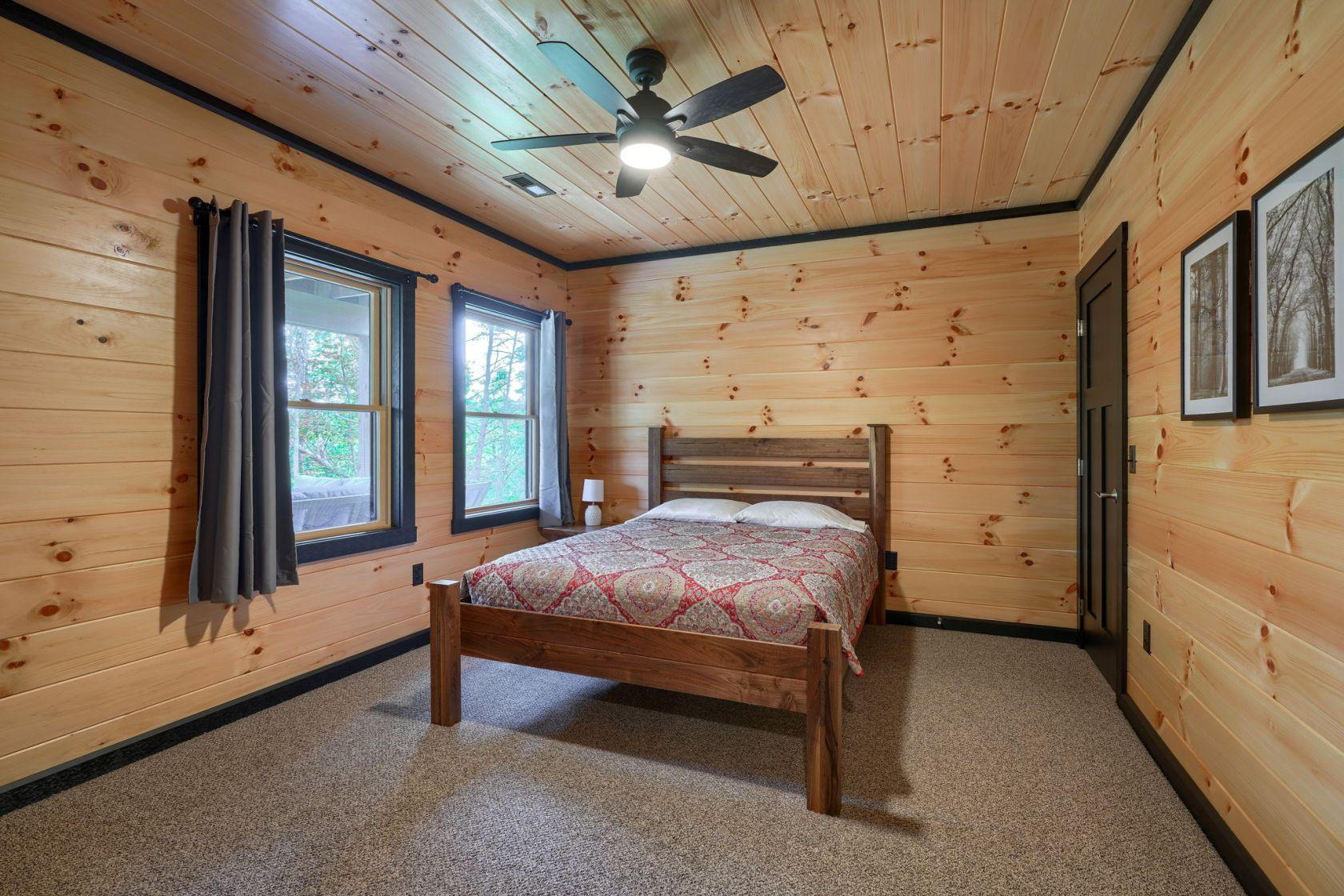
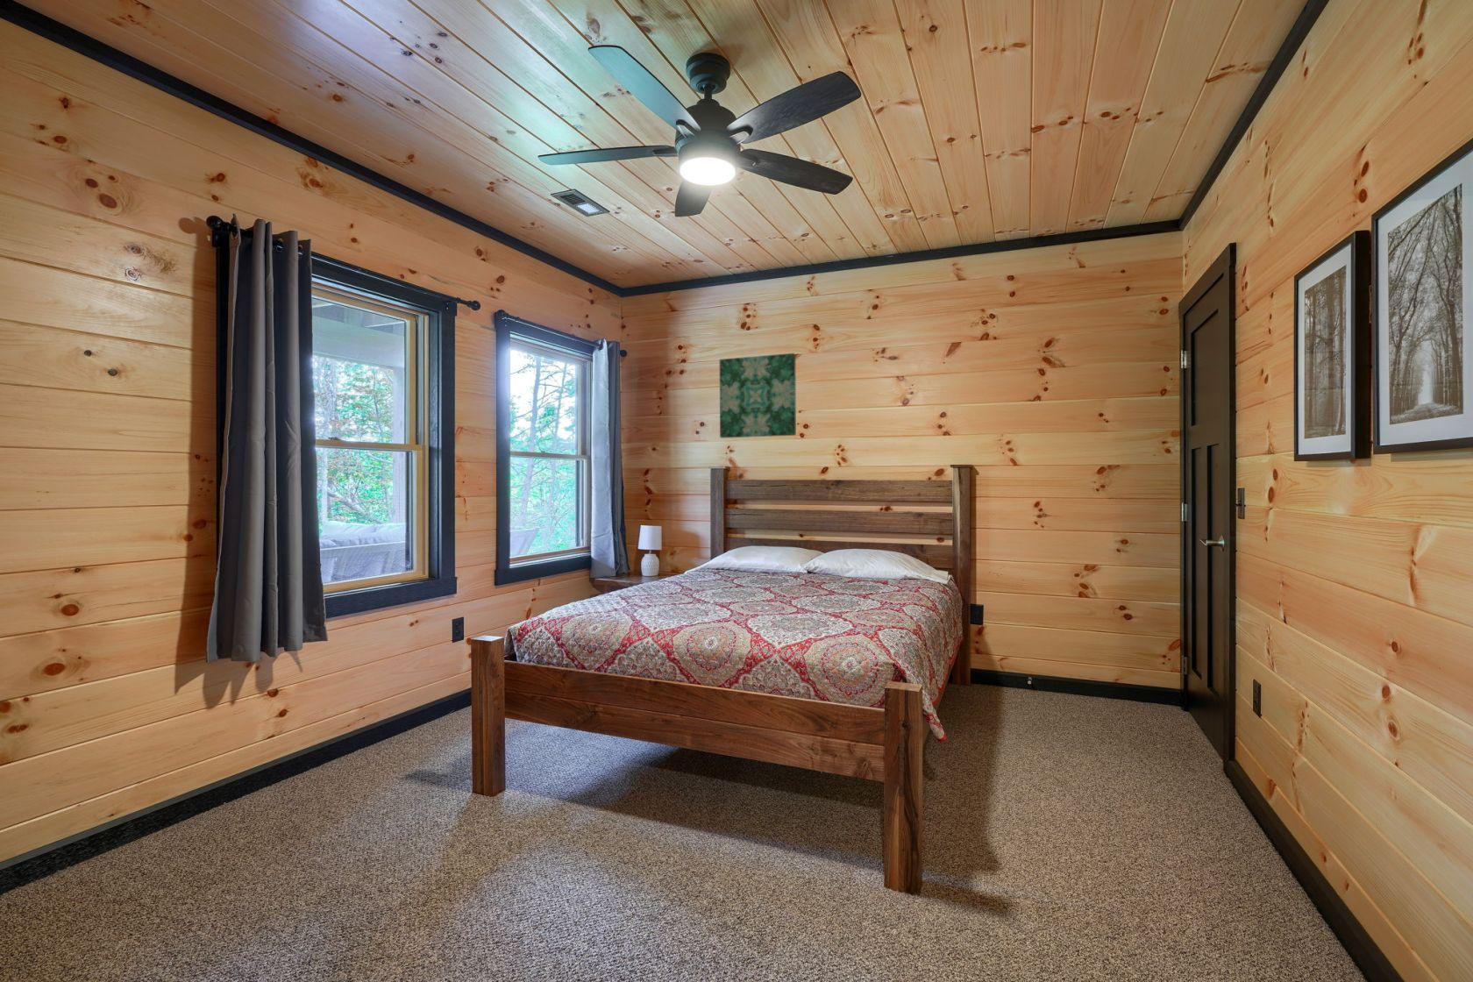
+ wall art (756, 397)
